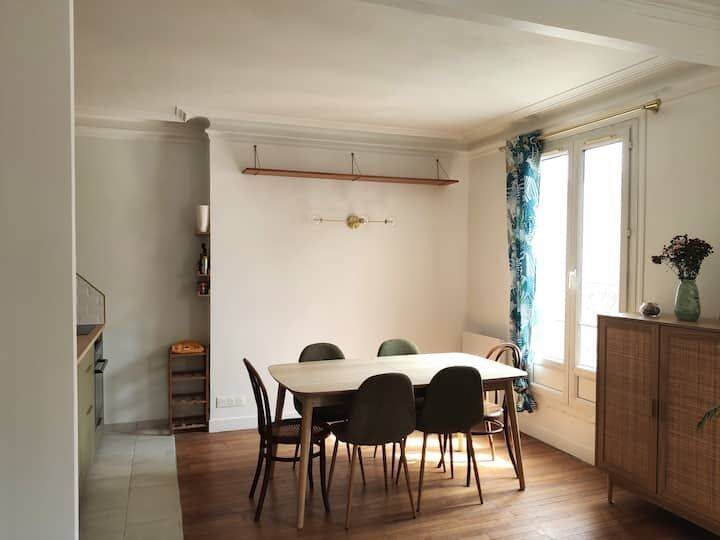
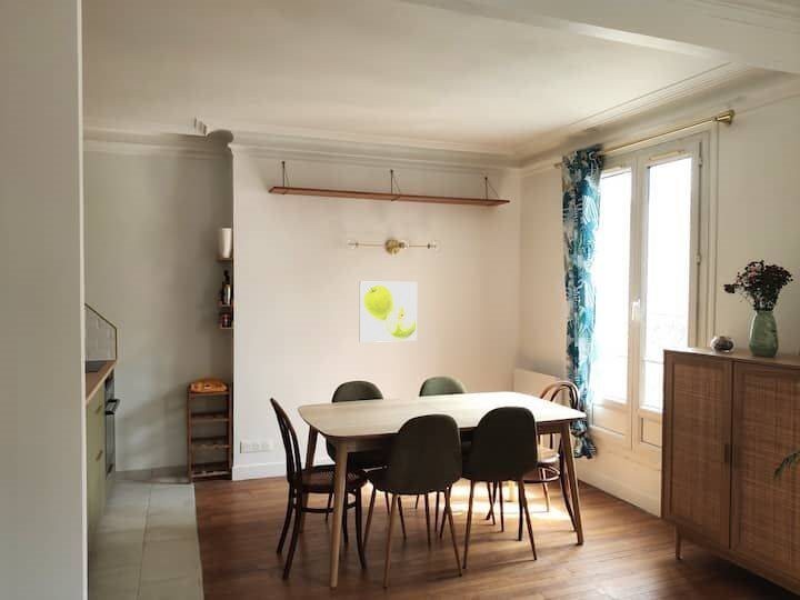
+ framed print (388, 311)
